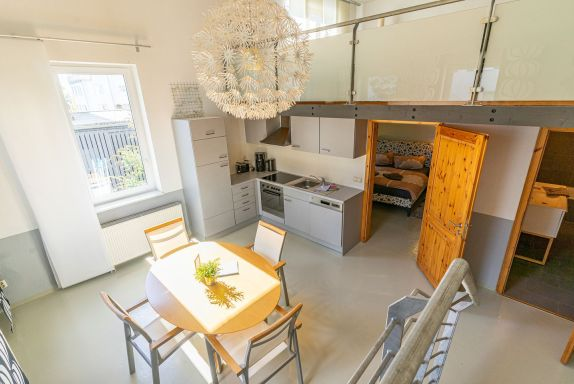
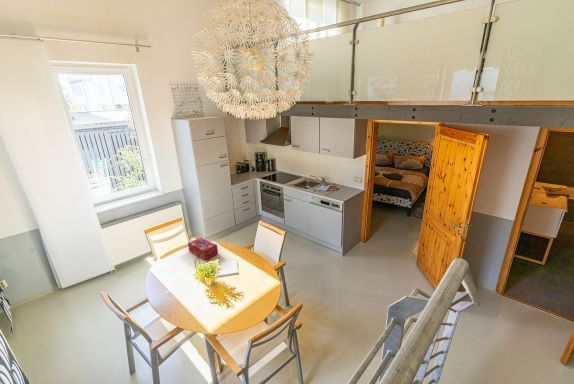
+ tissue box (202, 248)
